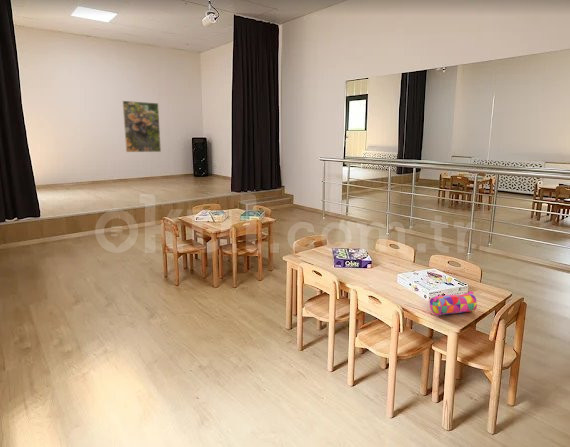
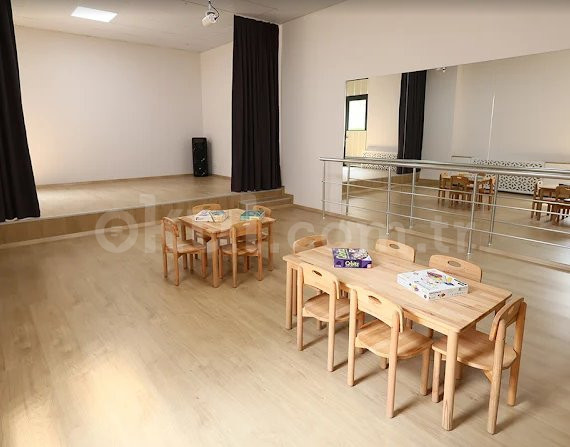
- pencil case (453, 303)
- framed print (142, 127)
